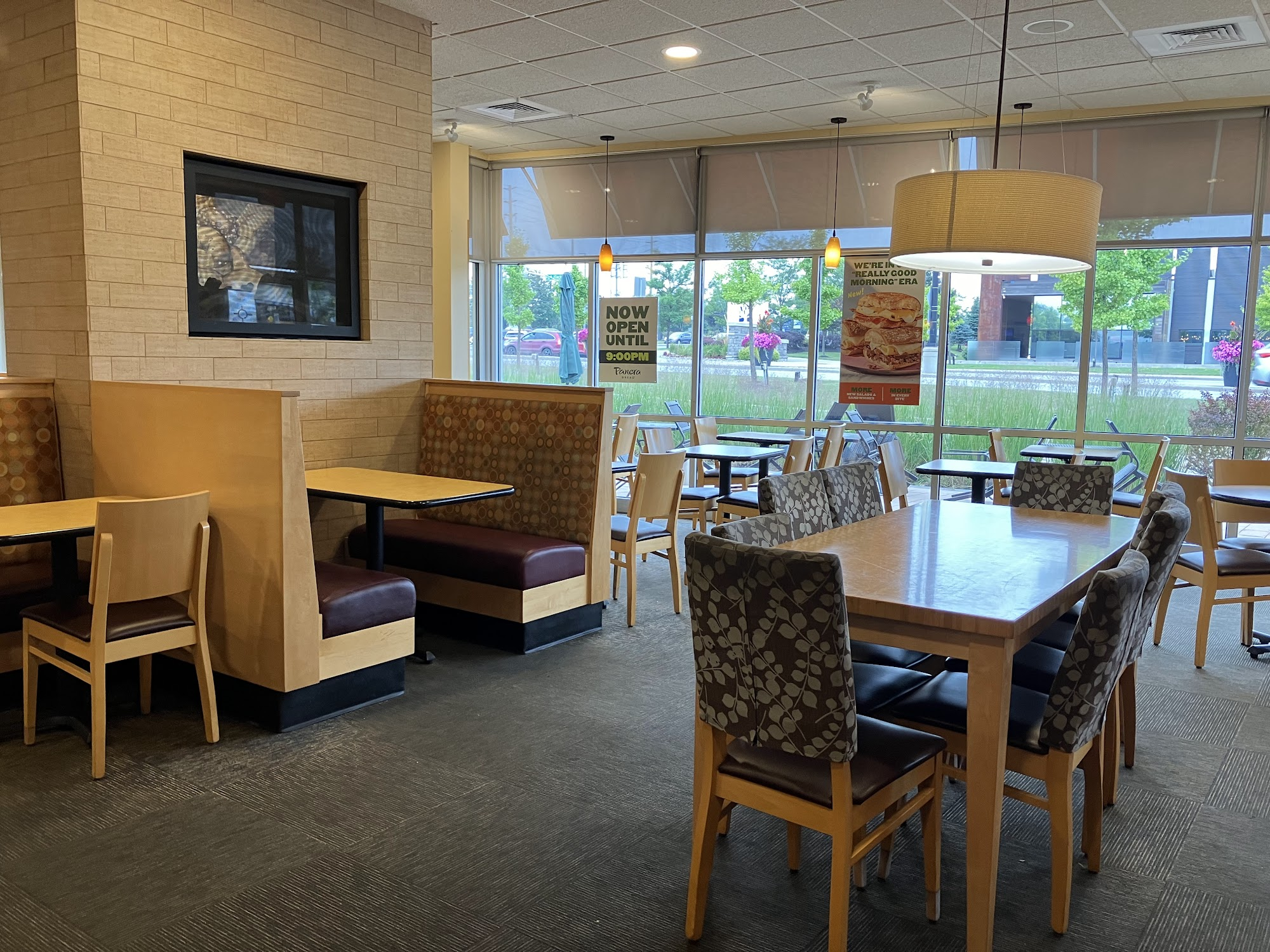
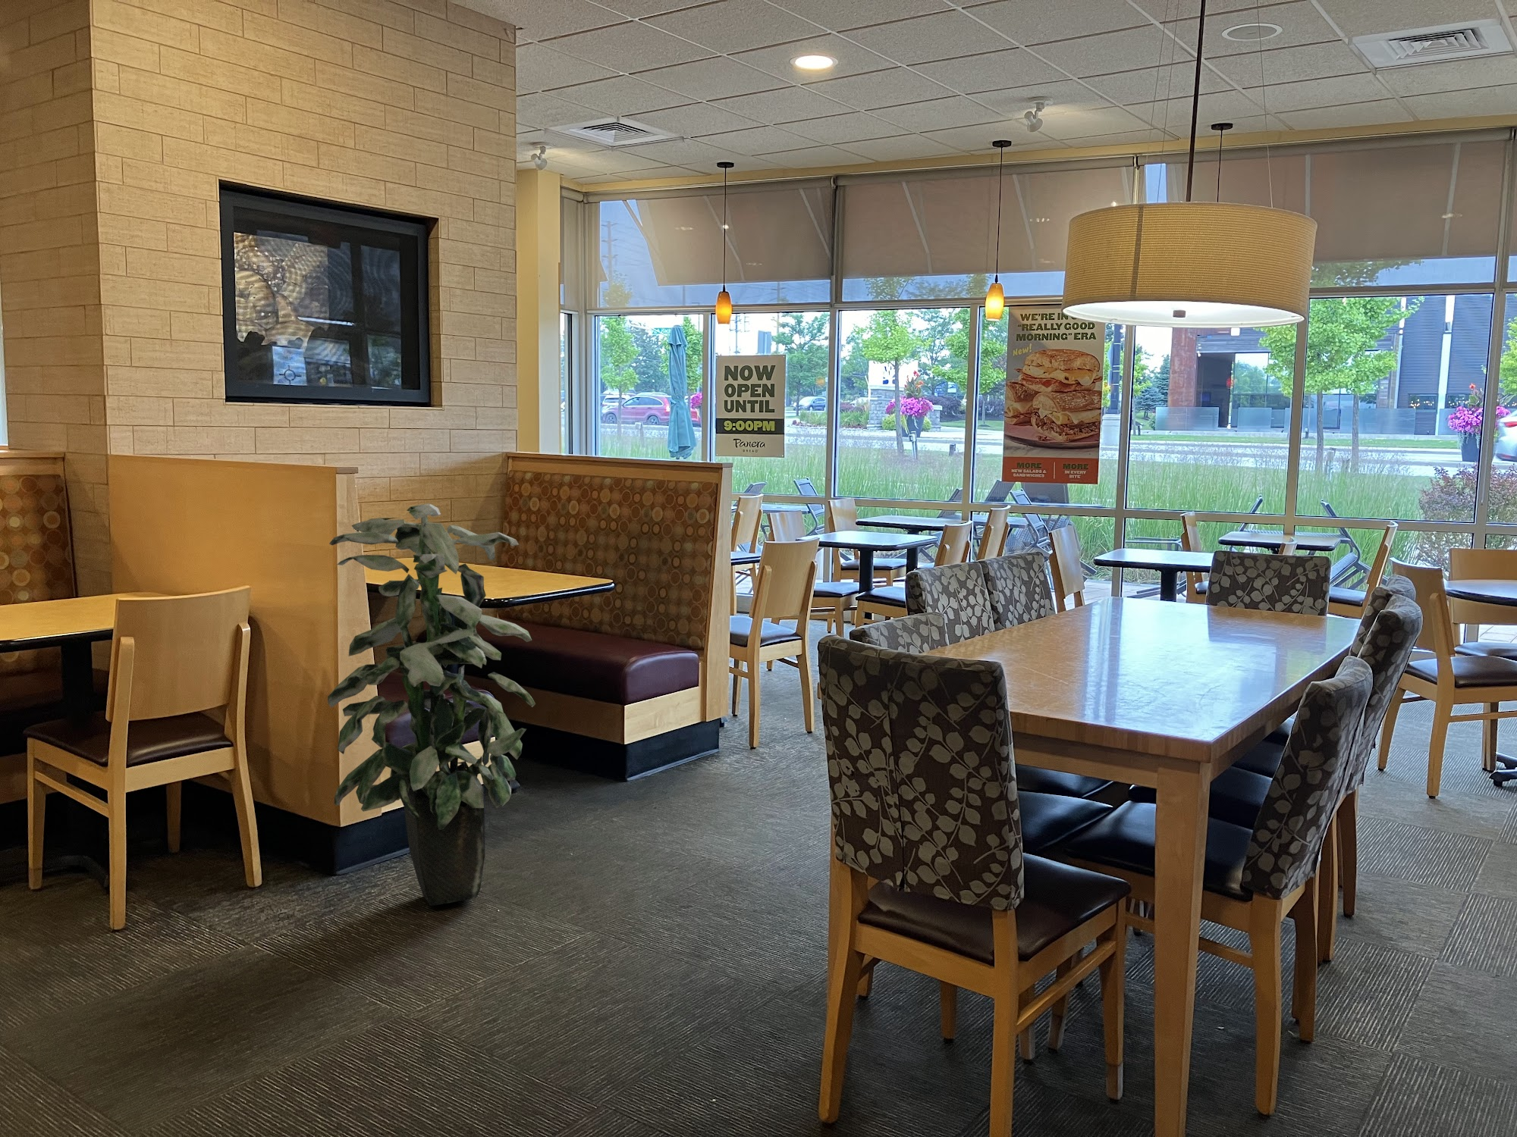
+ indoor plant (429, 702)
